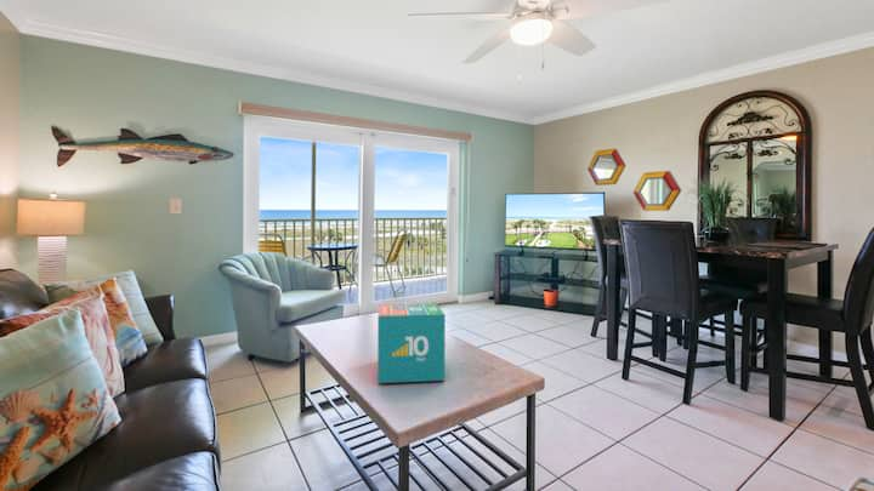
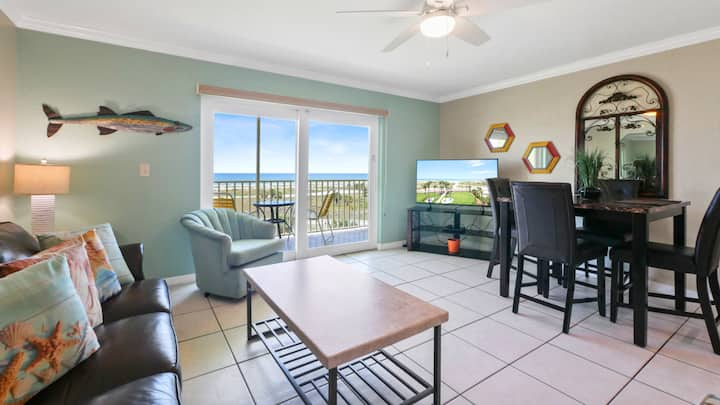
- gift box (409, 339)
